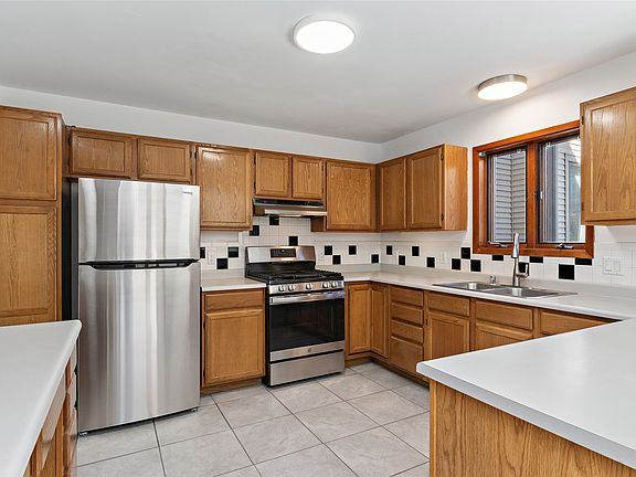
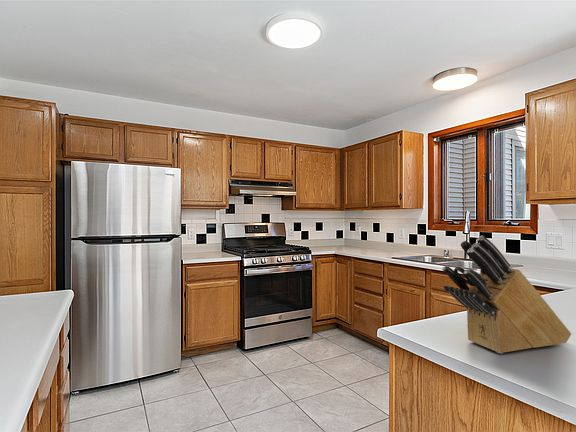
+ knife block (505, 289)
